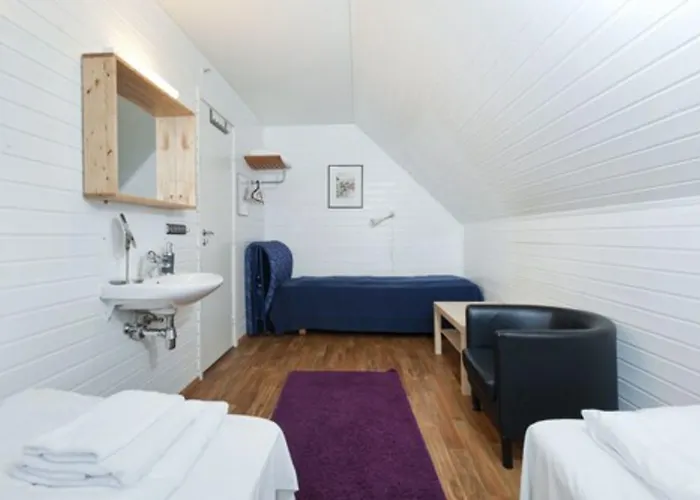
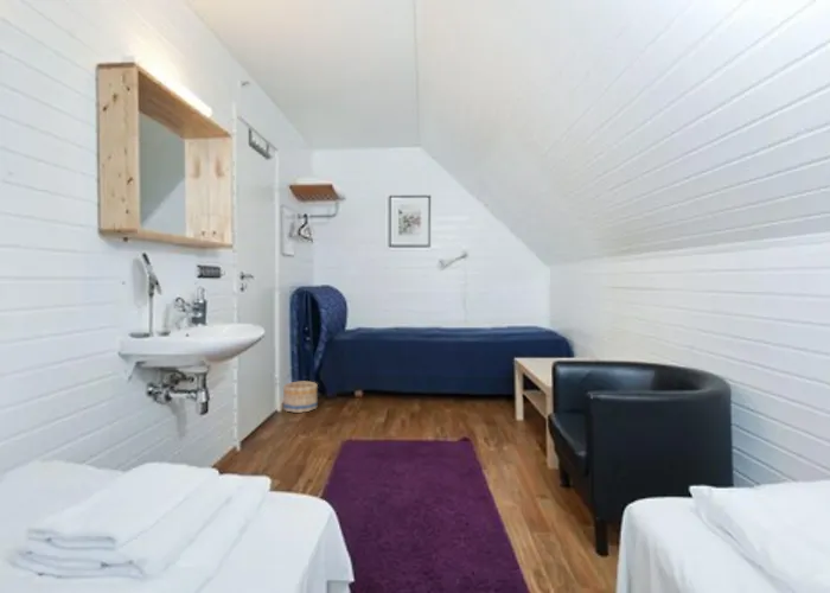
+ basket (300, 396)
